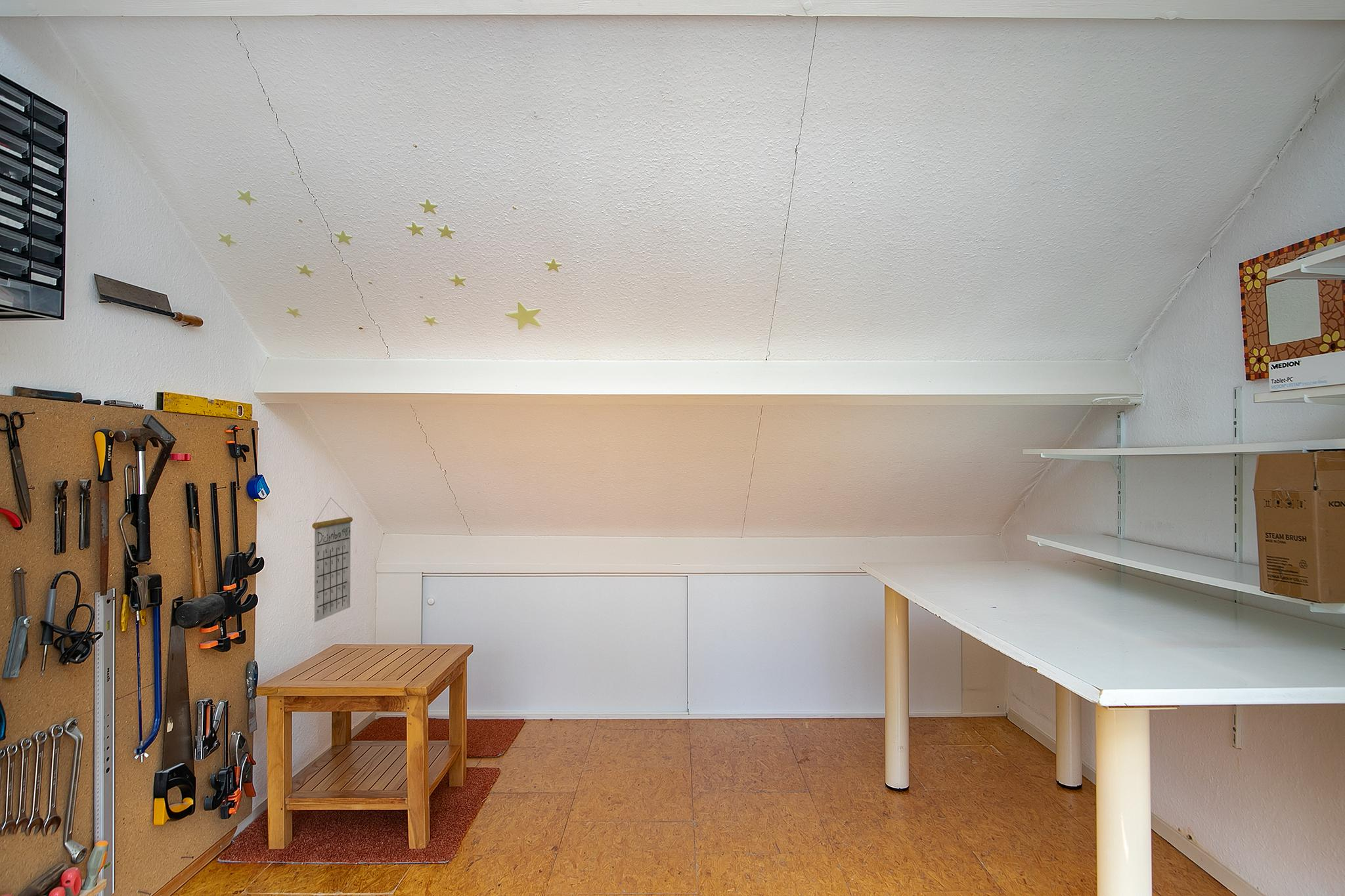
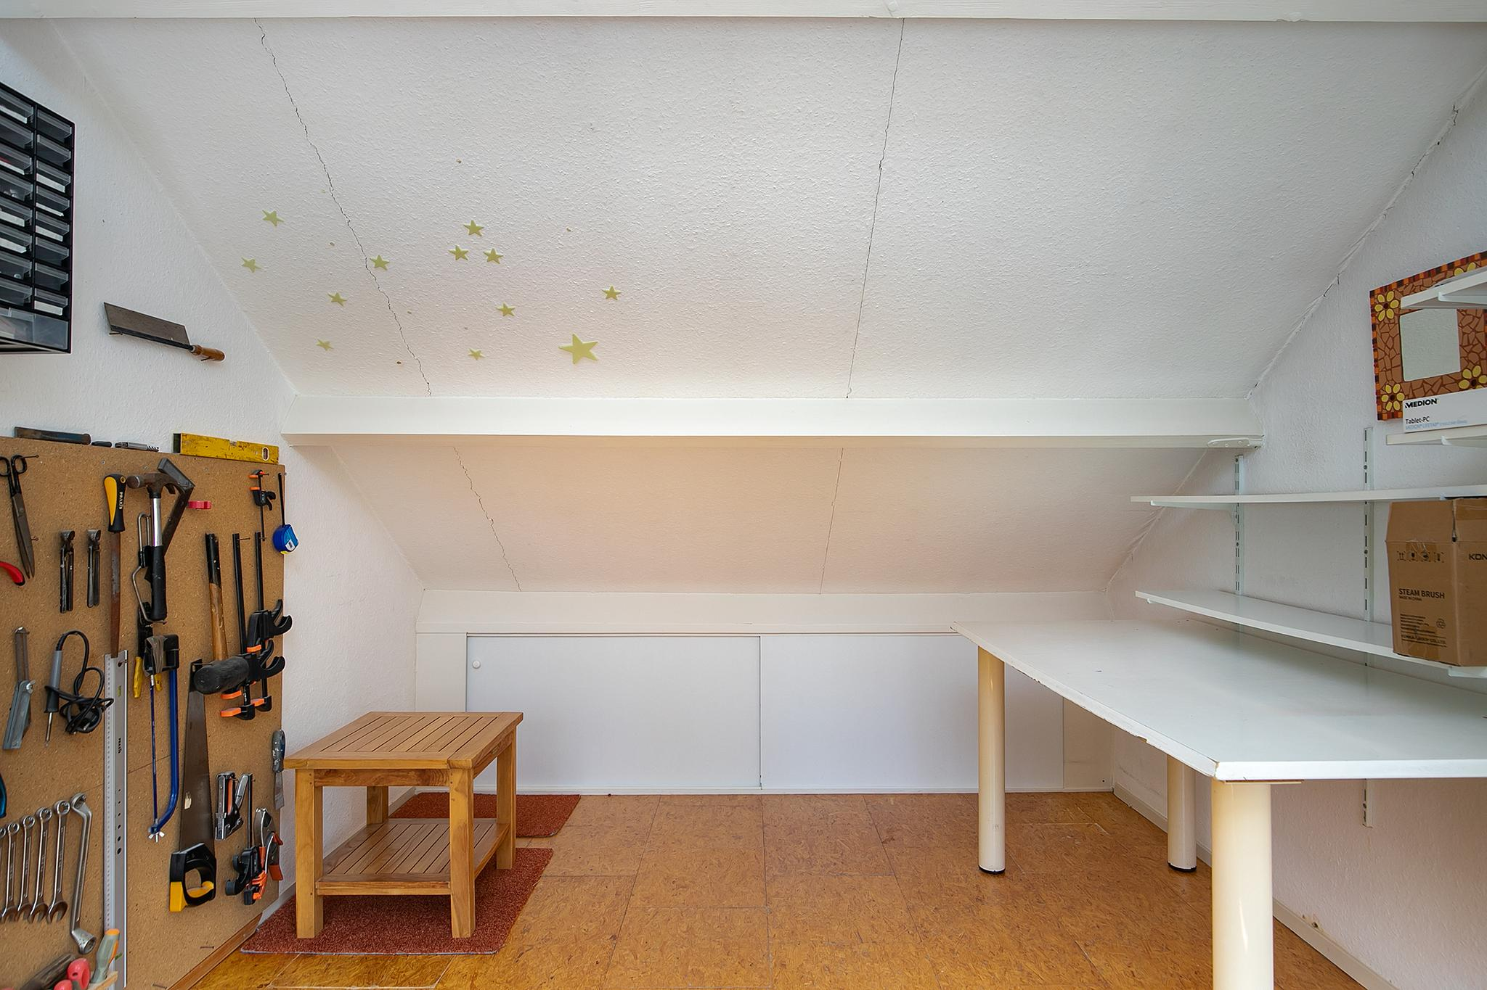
- calendar (333, 555)
